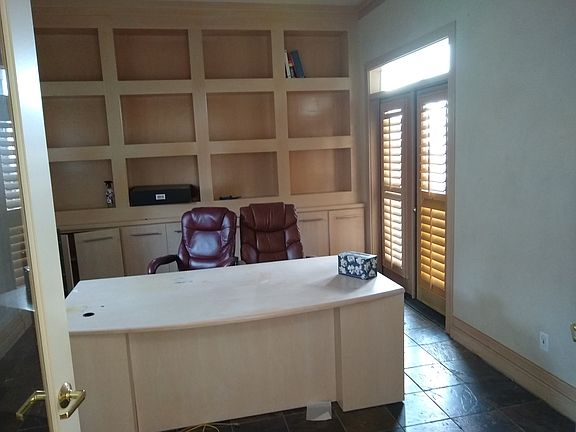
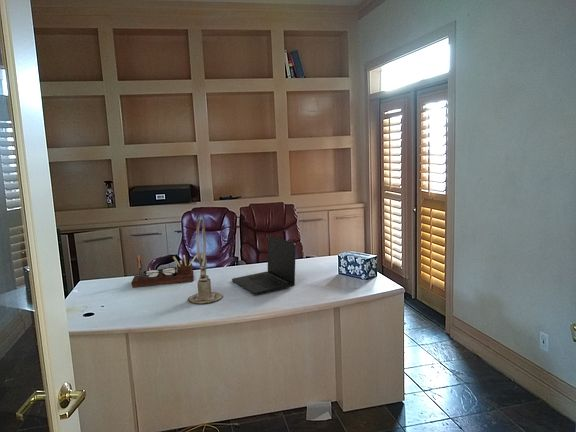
+ sundial (202, 258)
+ laptop (268, 262)
+ desk organizer (165, 268)
